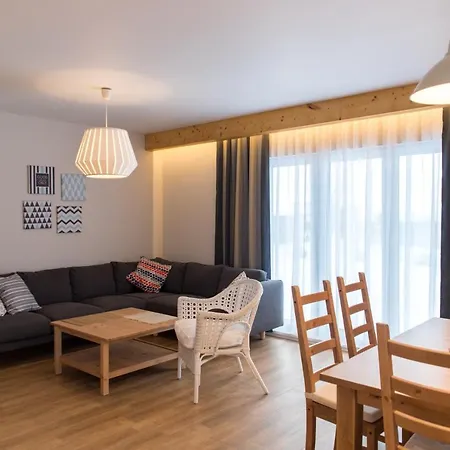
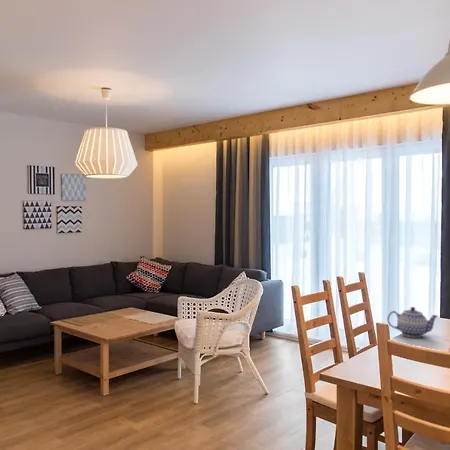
+ teapot (412, 320)
